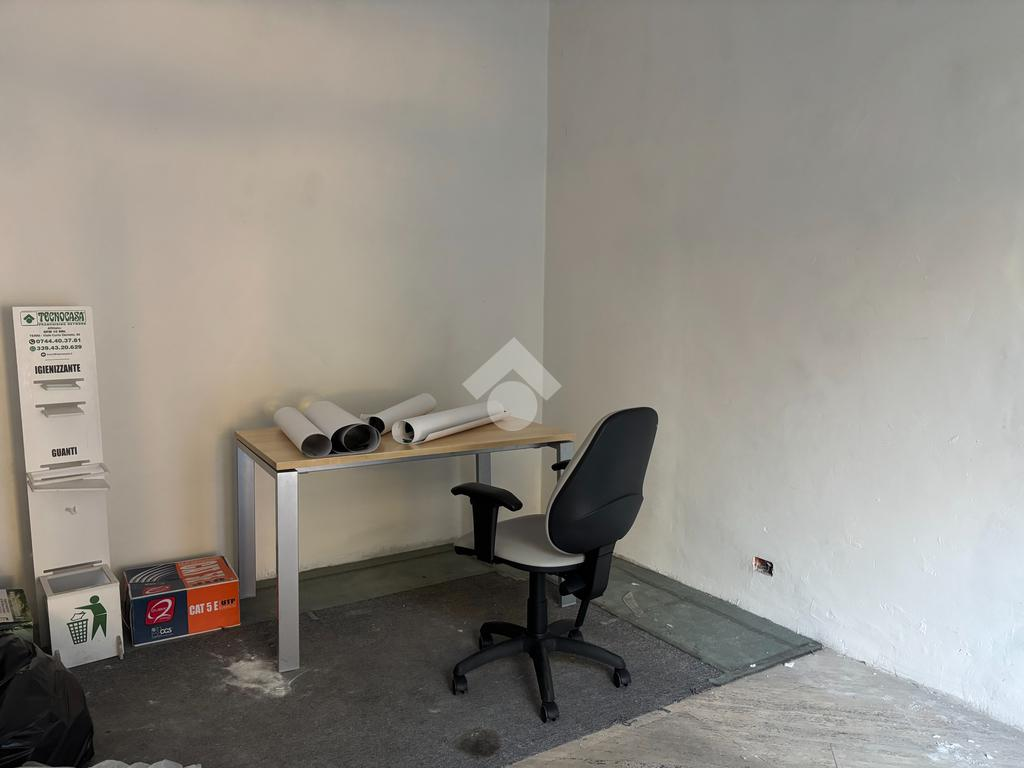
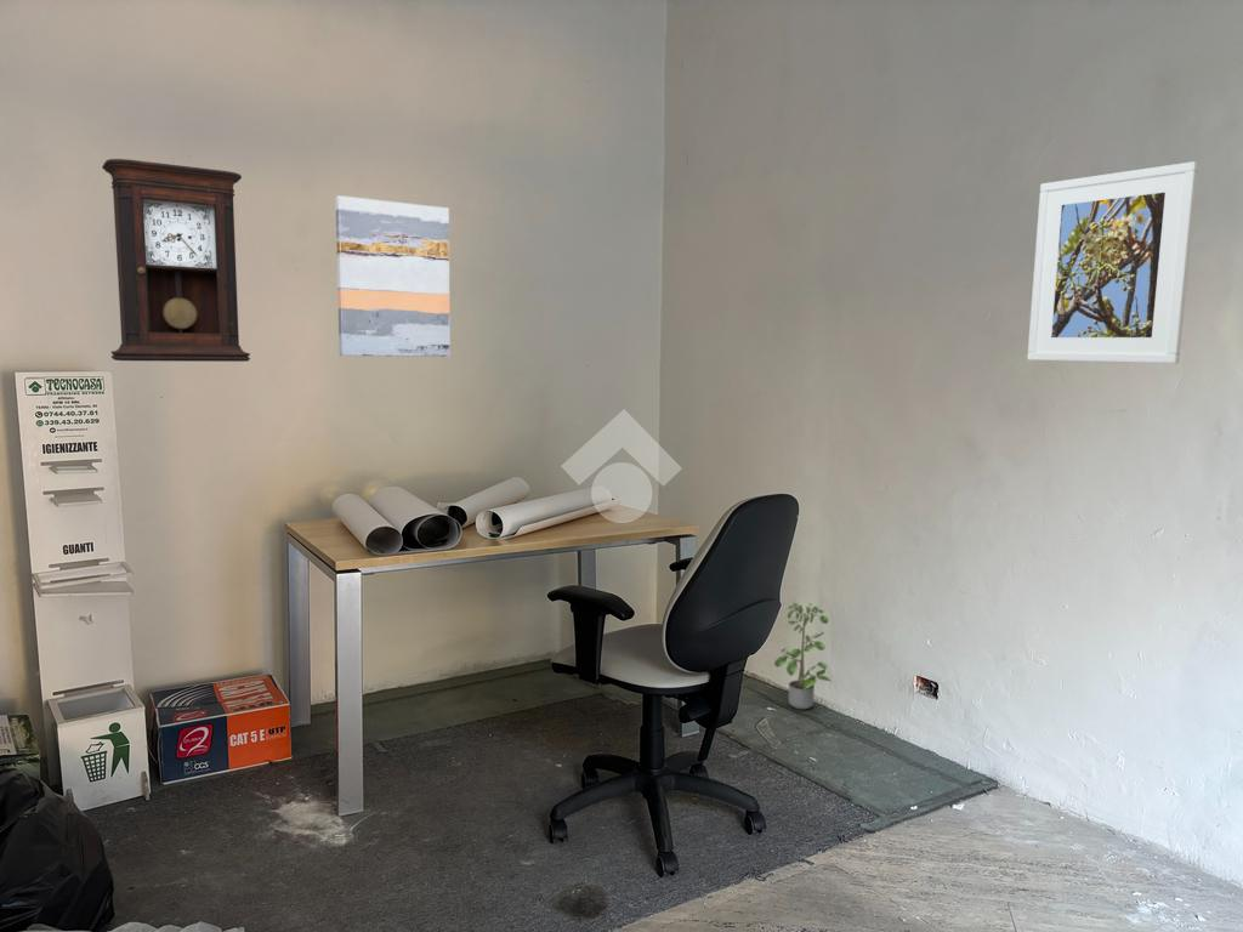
+ potted plant (802, 657)
+ pendulum clock (178, 266)
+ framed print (1106, 268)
+ wall art (395, 279)
